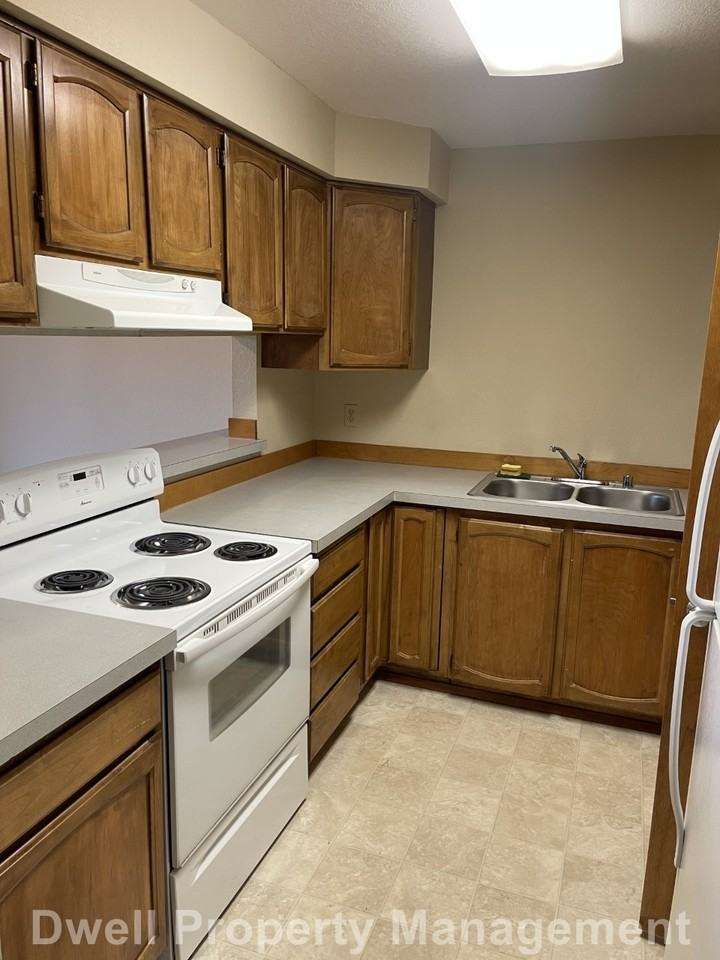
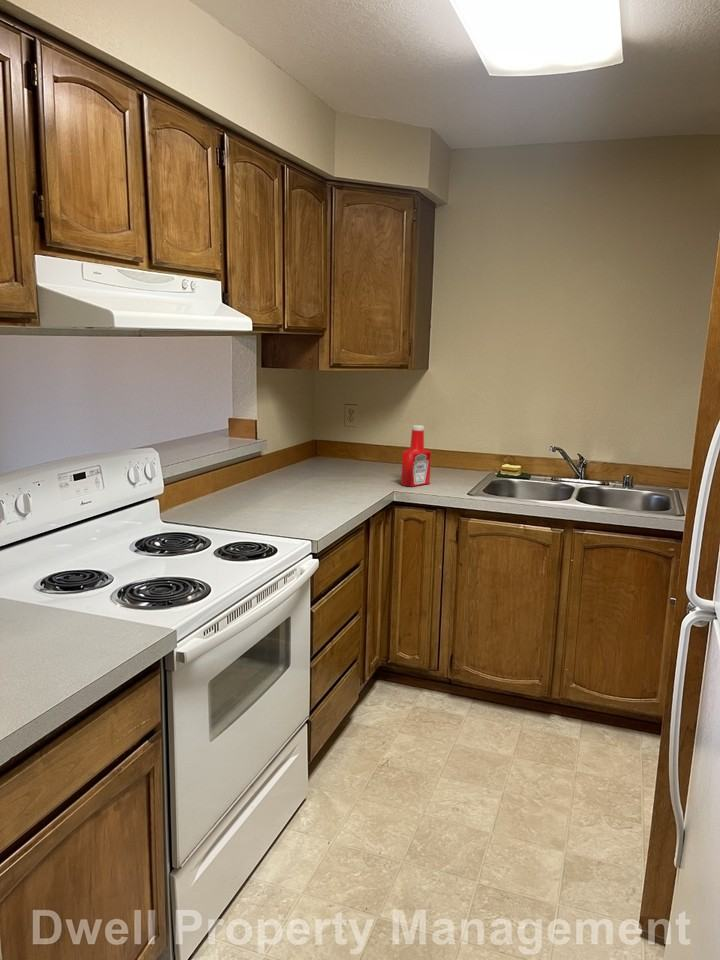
+ soap bottle (416, 455)
